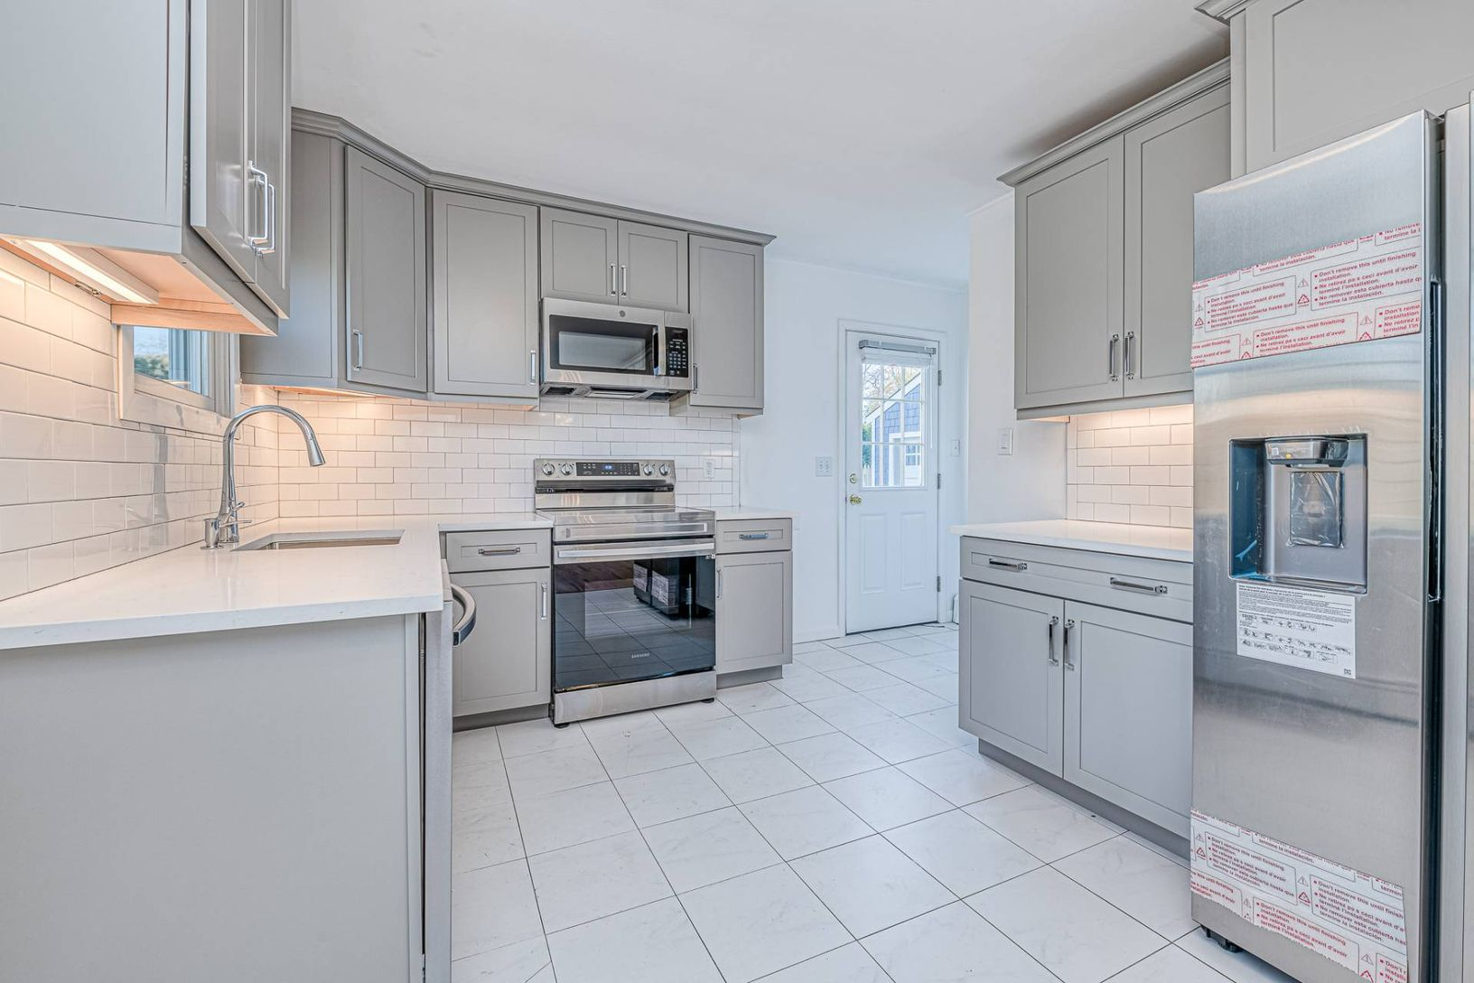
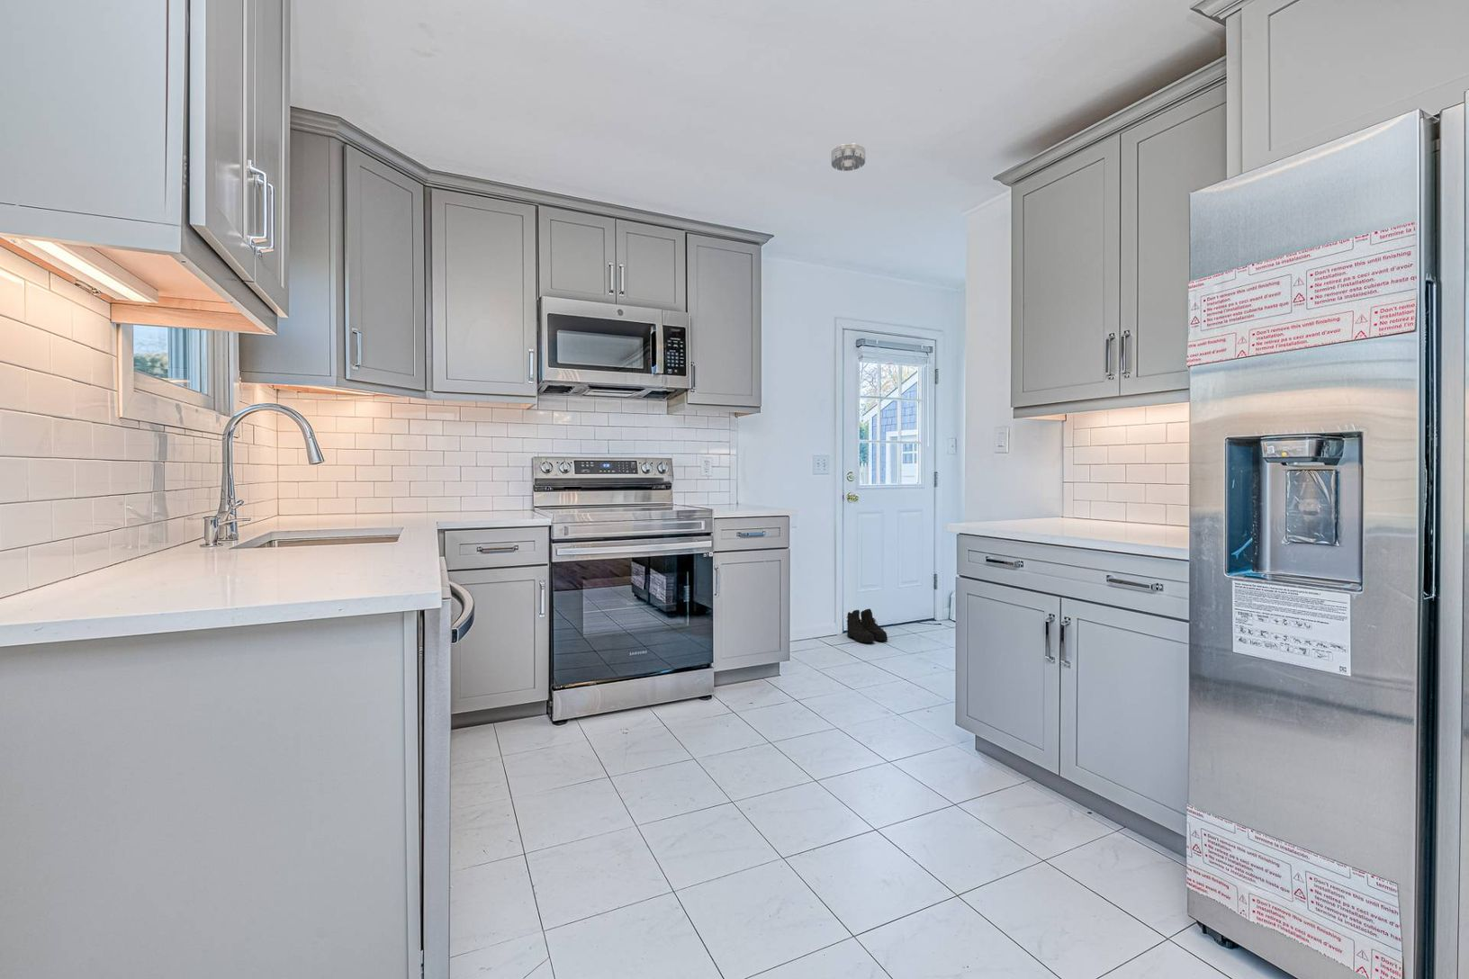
+ boots (866, 624)
+ smoke detector (848, 155)
